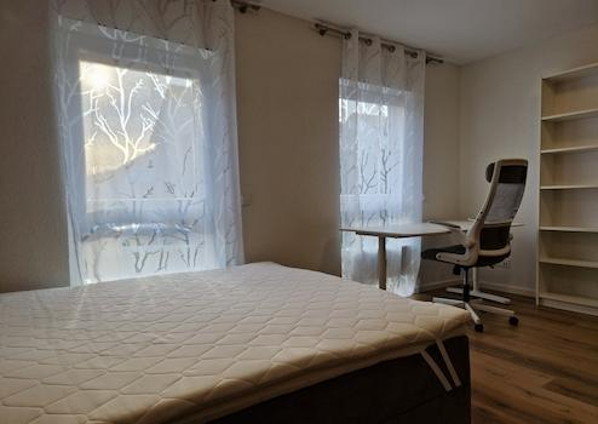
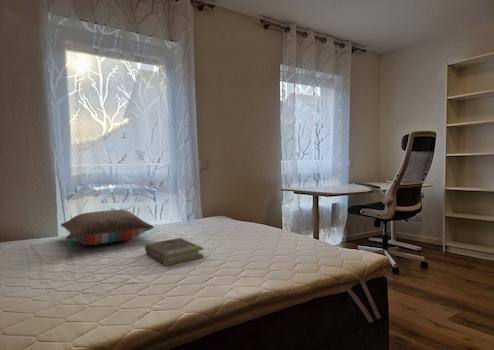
+ book (173, 250)
+ pillow (105, 225)
